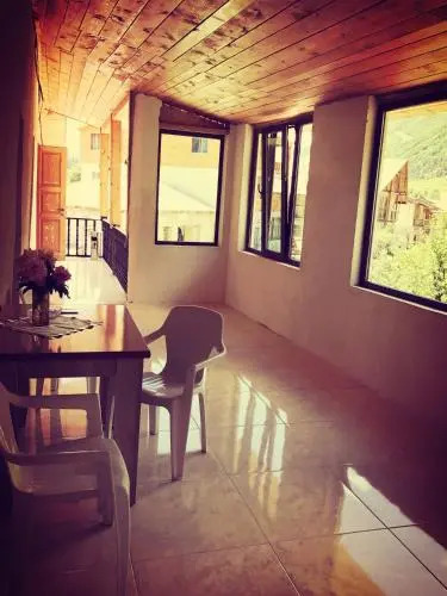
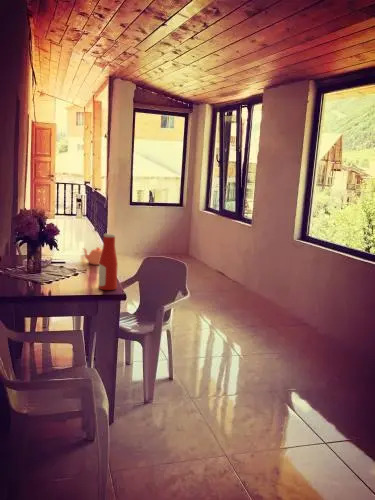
+ bottle (108, 261)
+ teapot (96, 255)
